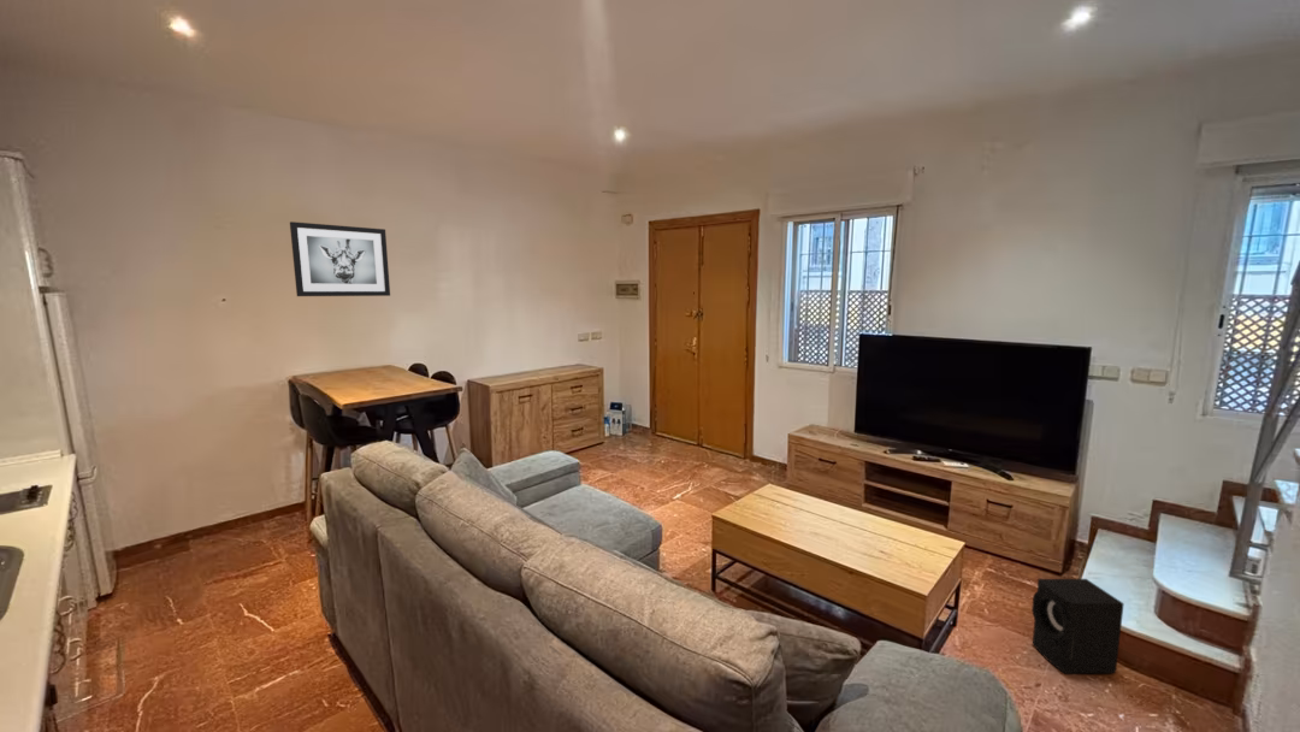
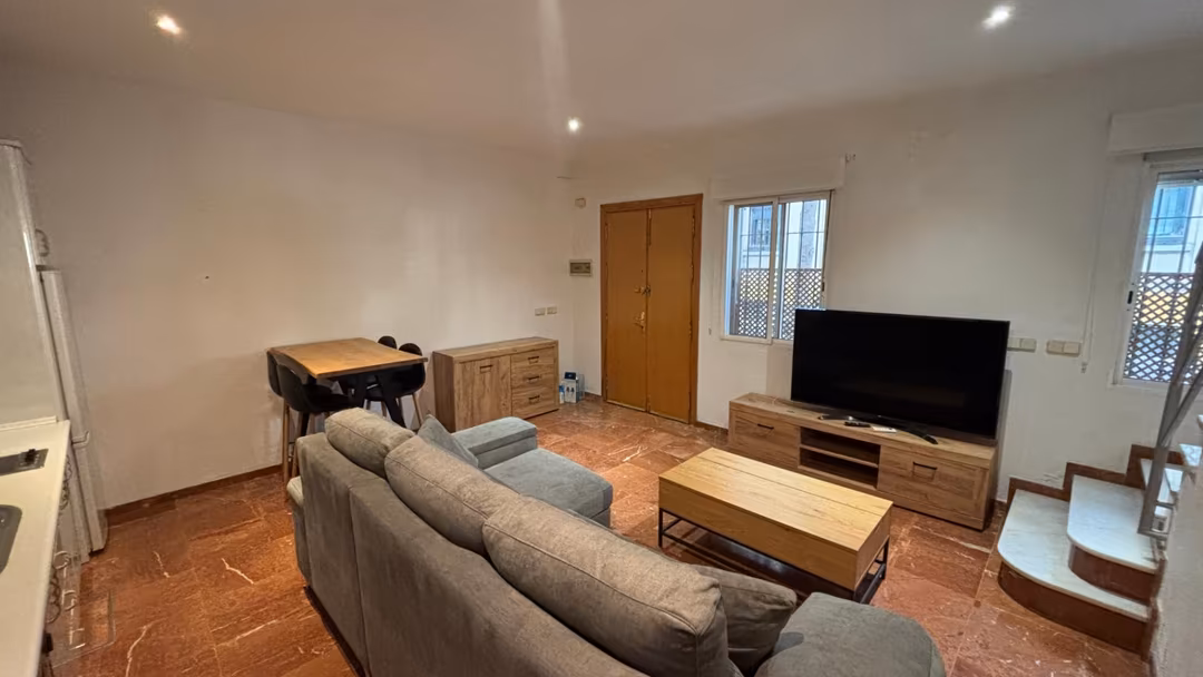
- wall art (343, 261)
- speaker (1074, 625)
